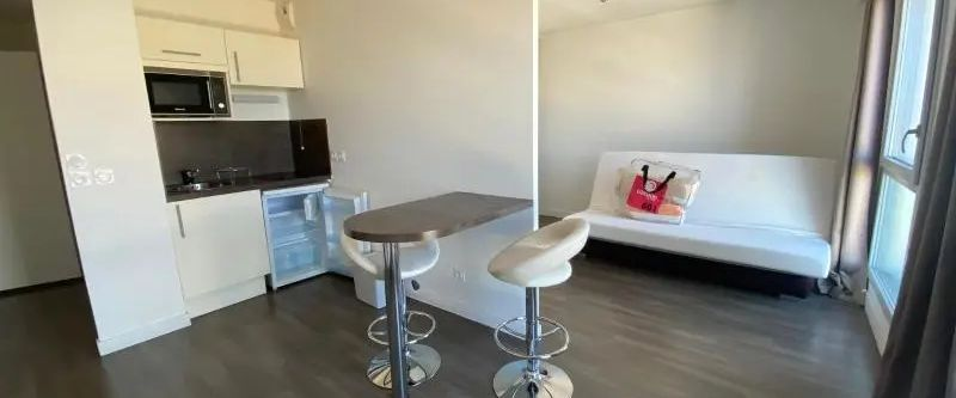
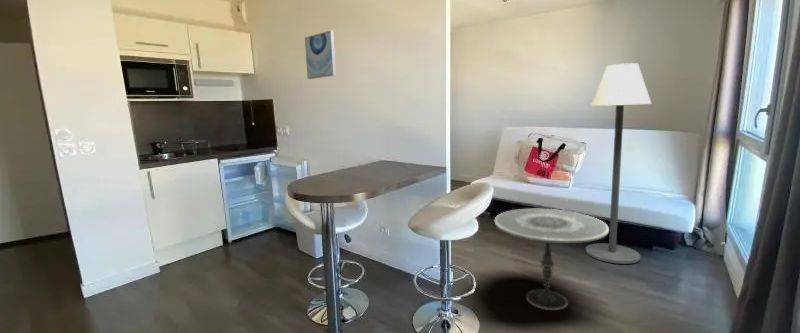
+ side table (547, 261)
+ floor lamp (616, 163)
+ wall art (319, 56)
